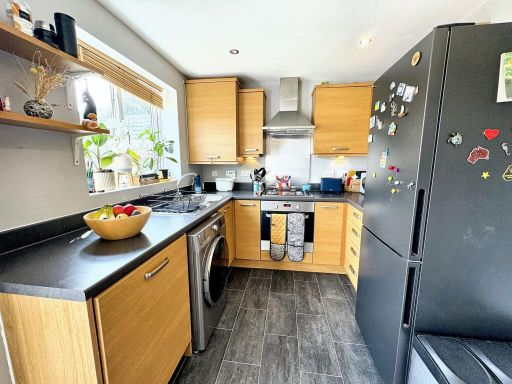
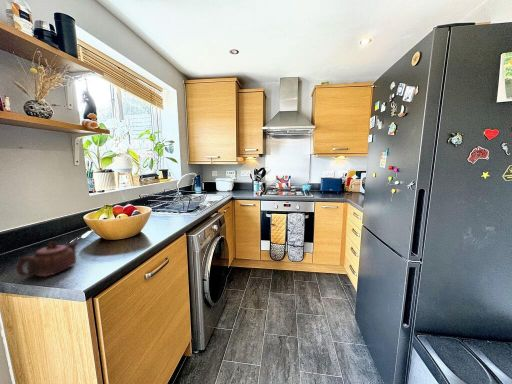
+ teapot (50, 256)
